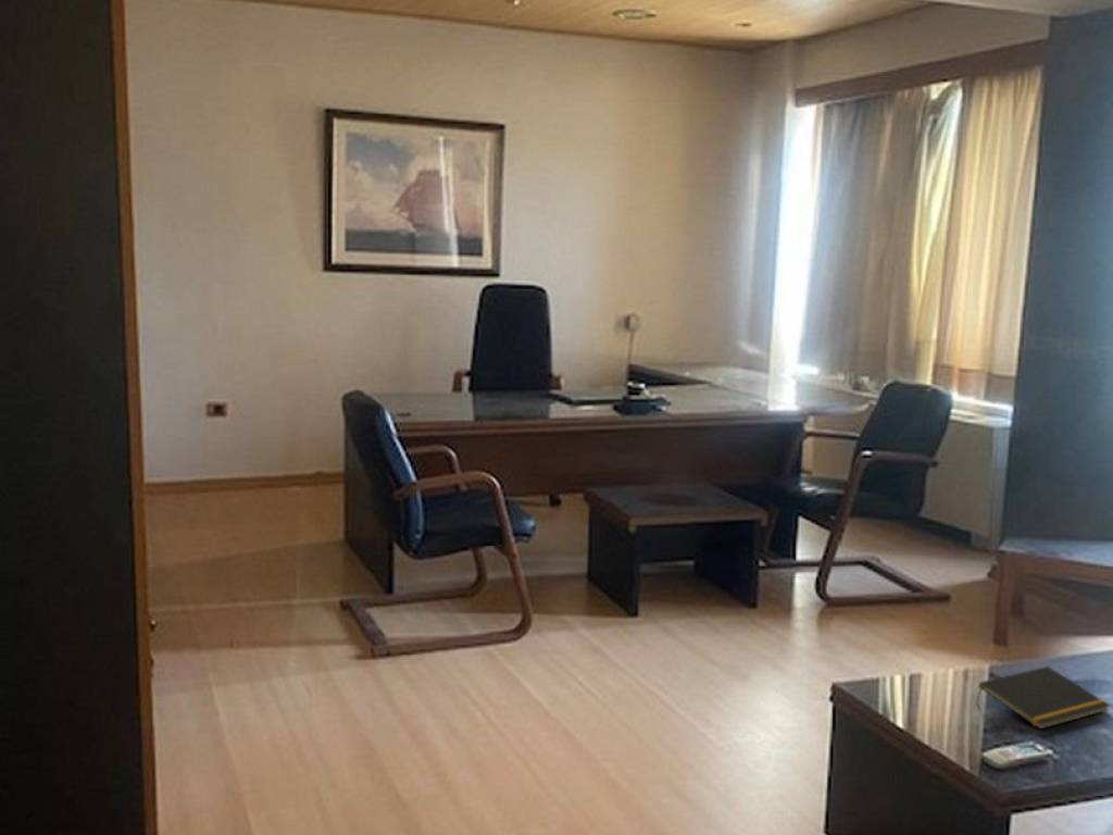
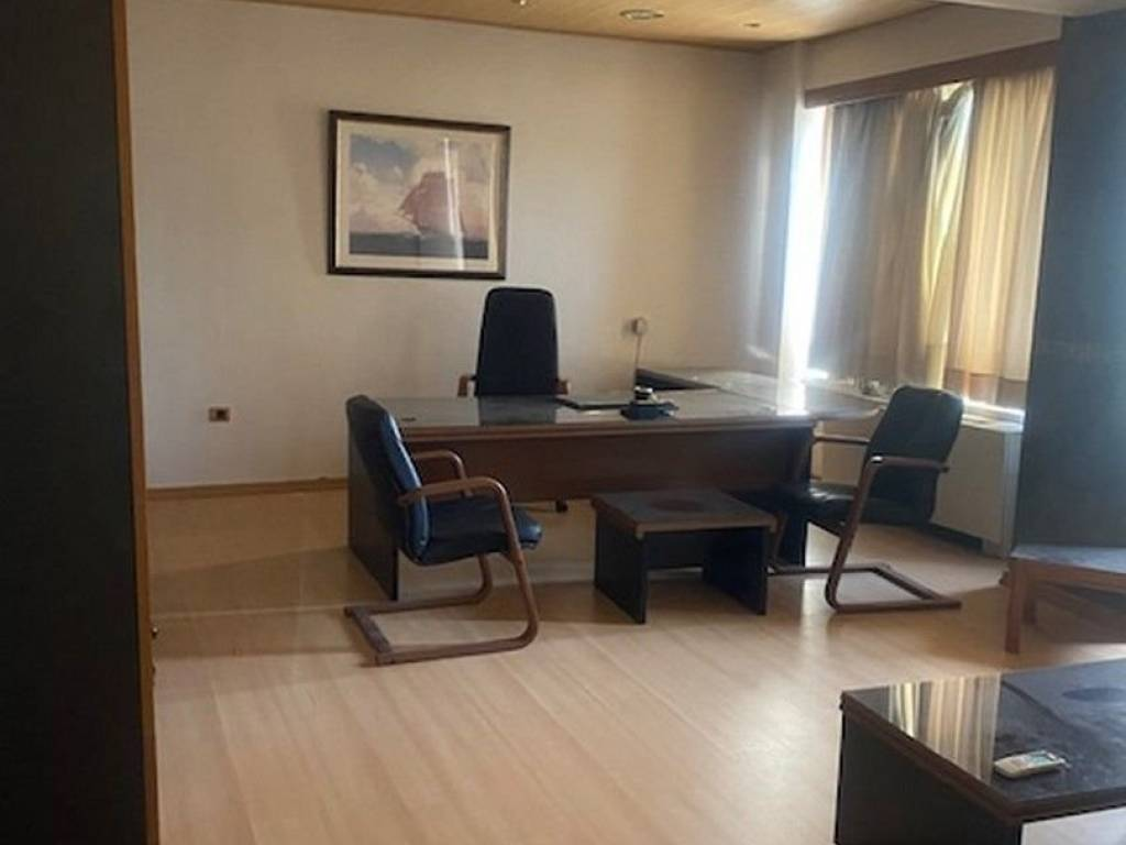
- notepad (1043, 696)
